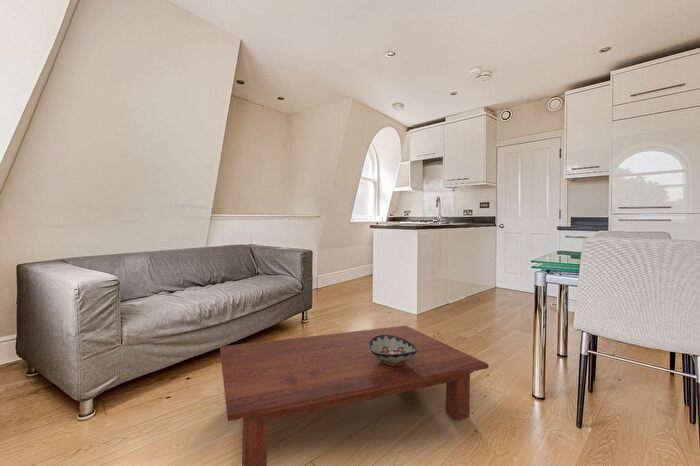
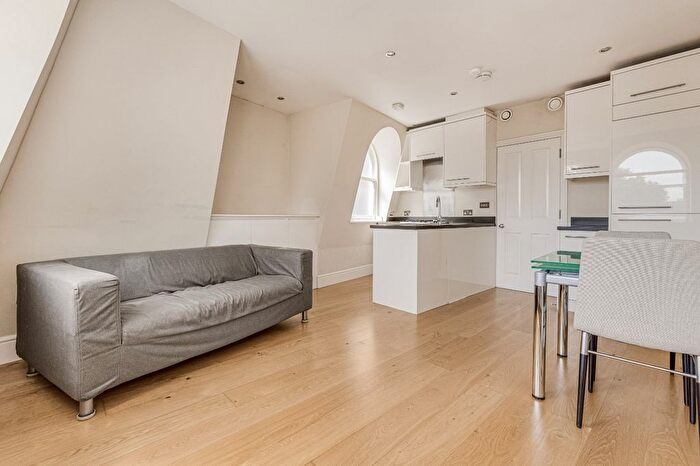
- decorative bowl (392, 352)
- coffee table (347, 382)
